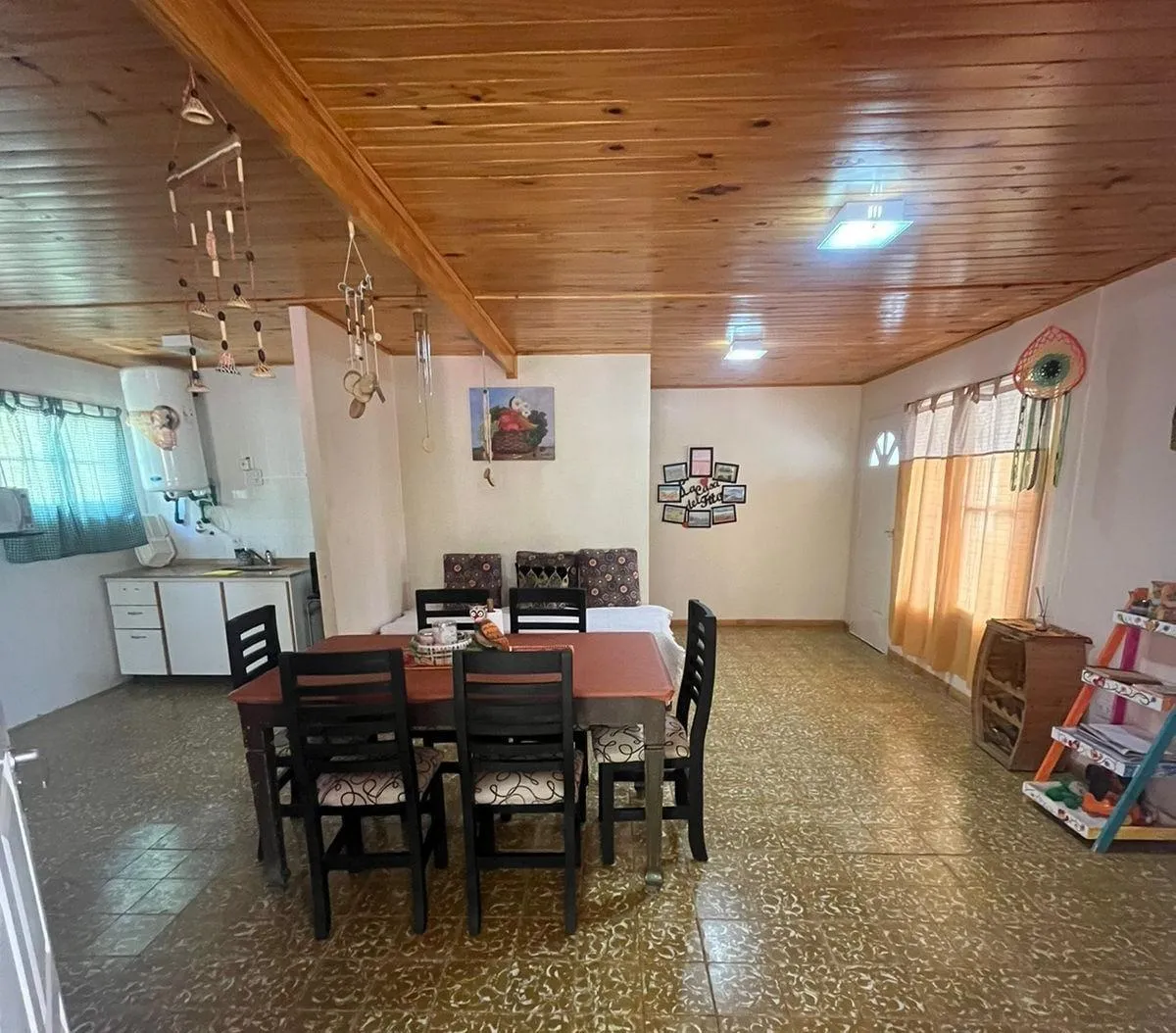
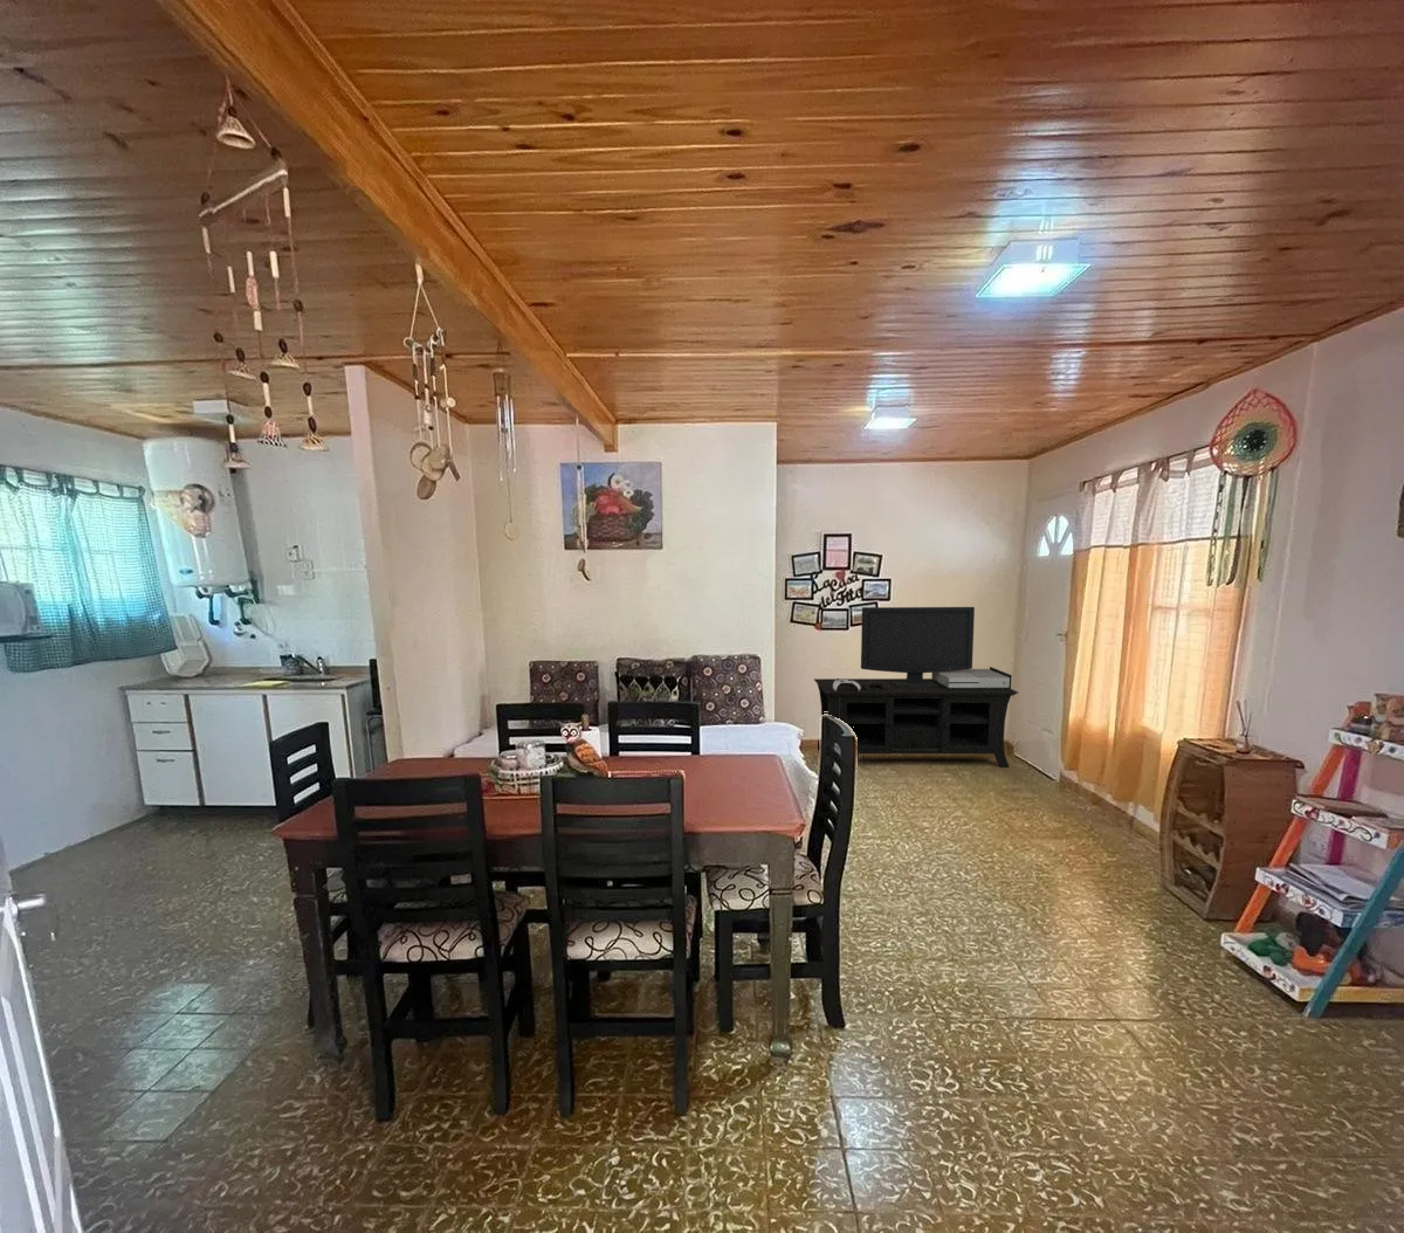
+ media console (909, 683)
